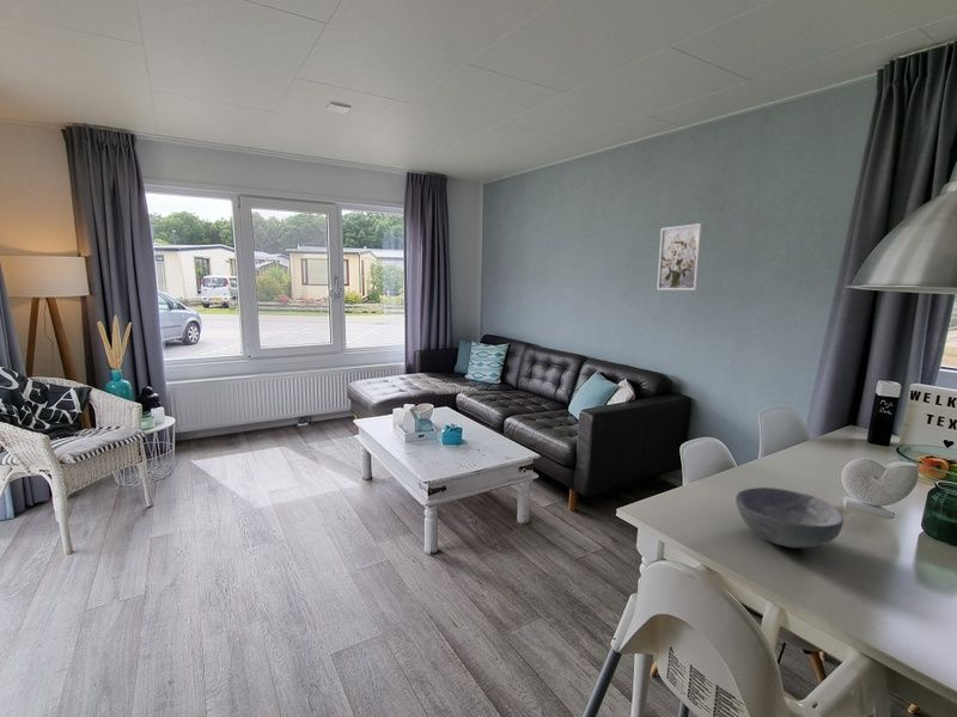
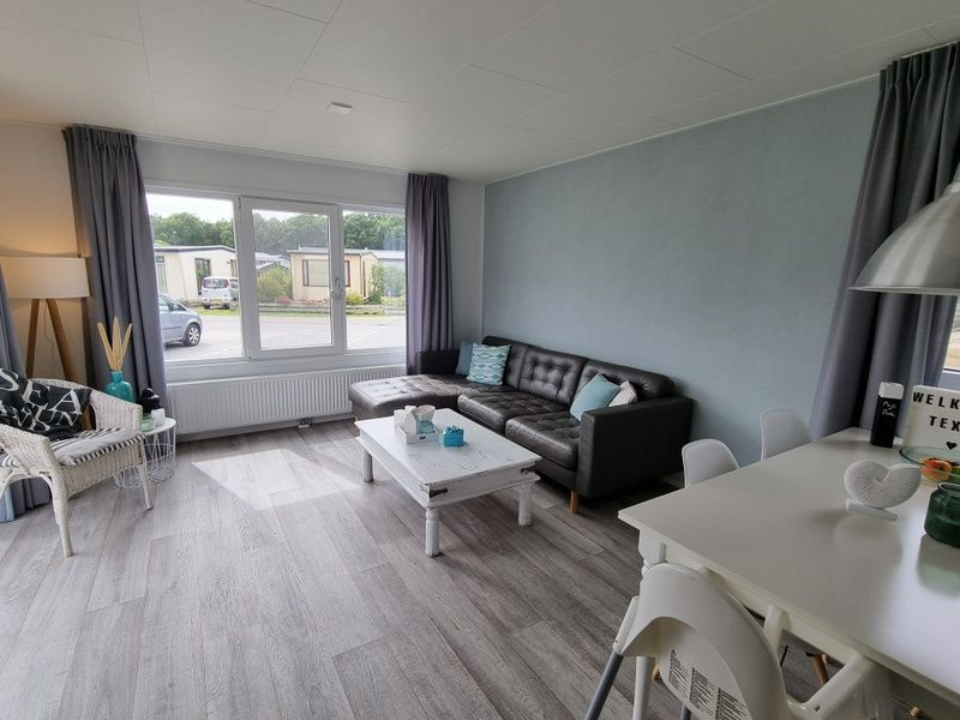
- wall art (678, 258)
- bowl (785, 521)
